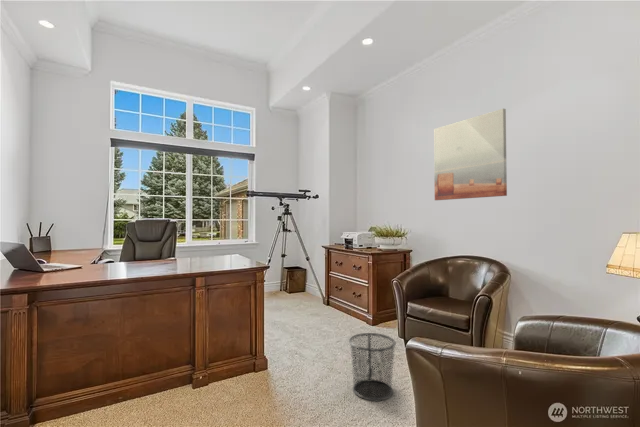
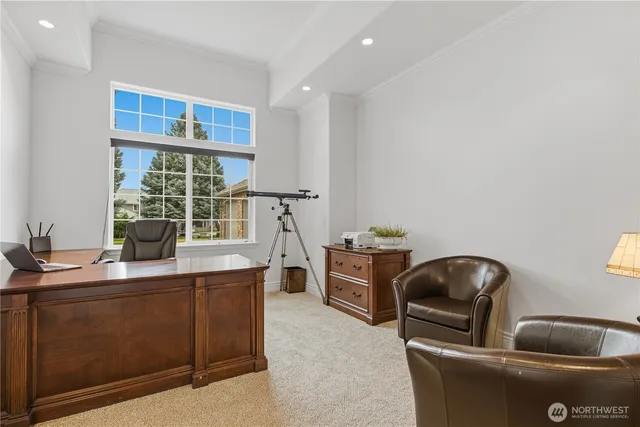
- wall art (466, 159)
- waste bin (372, 364)
